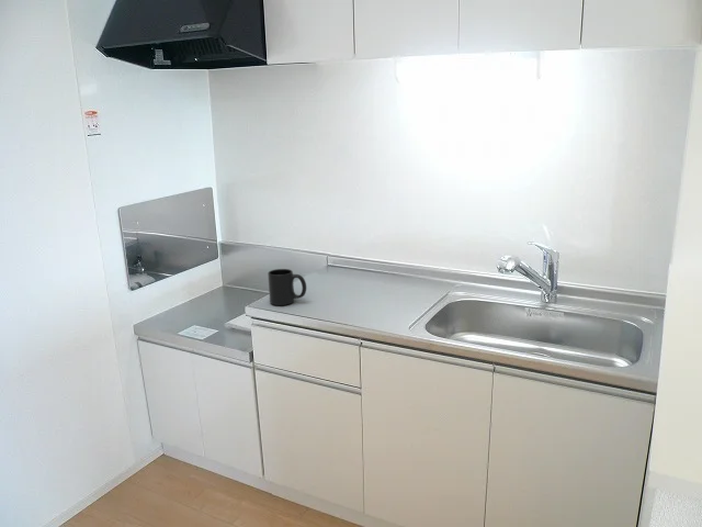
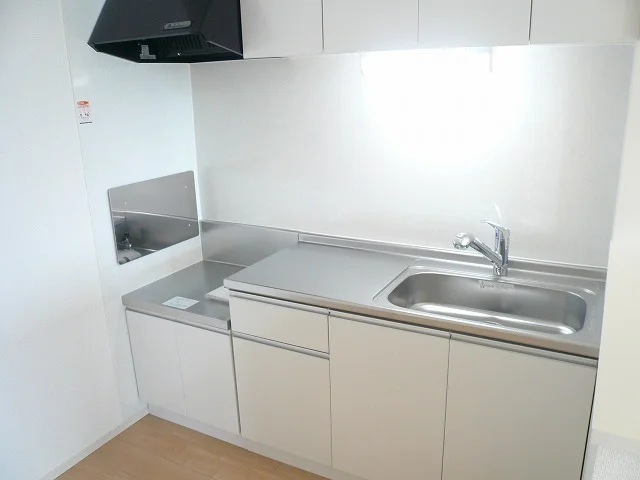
- mug (285, 287)
